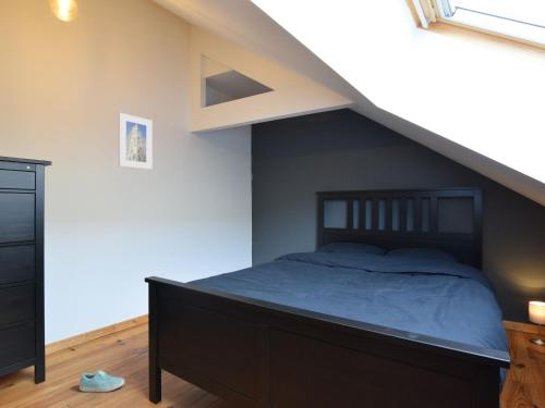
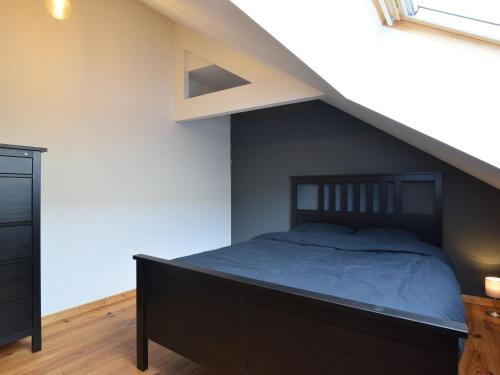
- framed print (135, 141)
- sneaker (101, 379)
